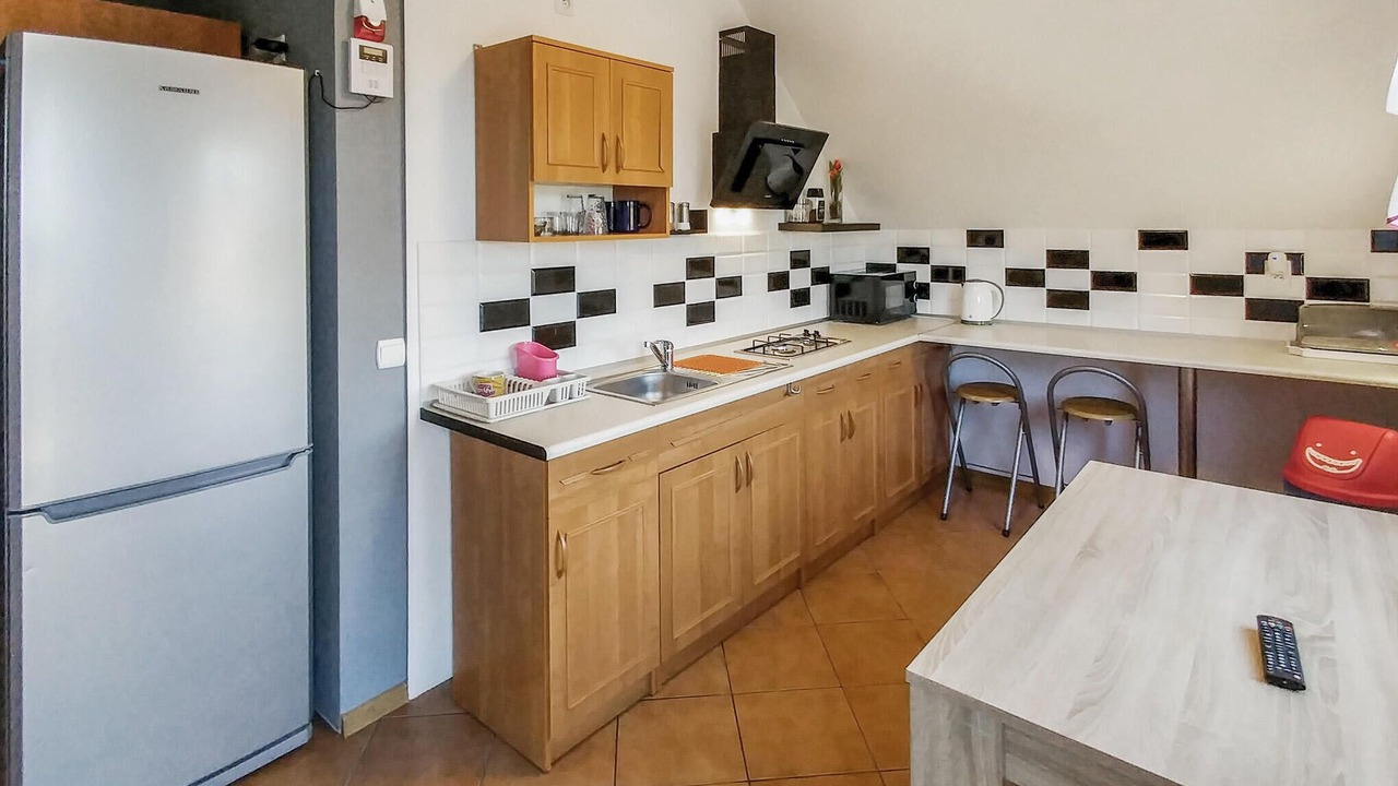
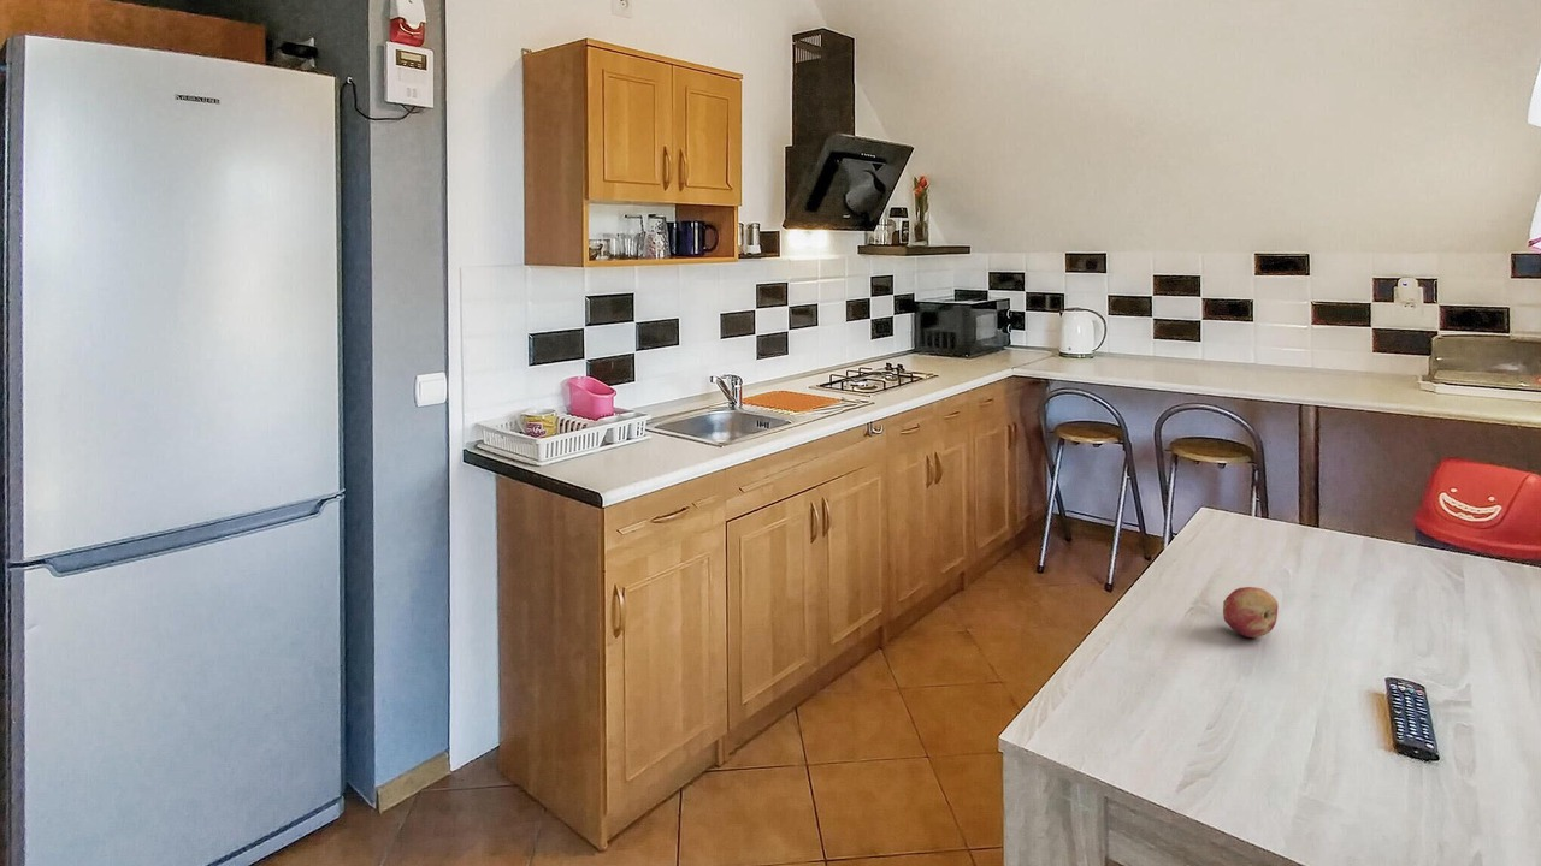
+ fruit (1250, 611)
